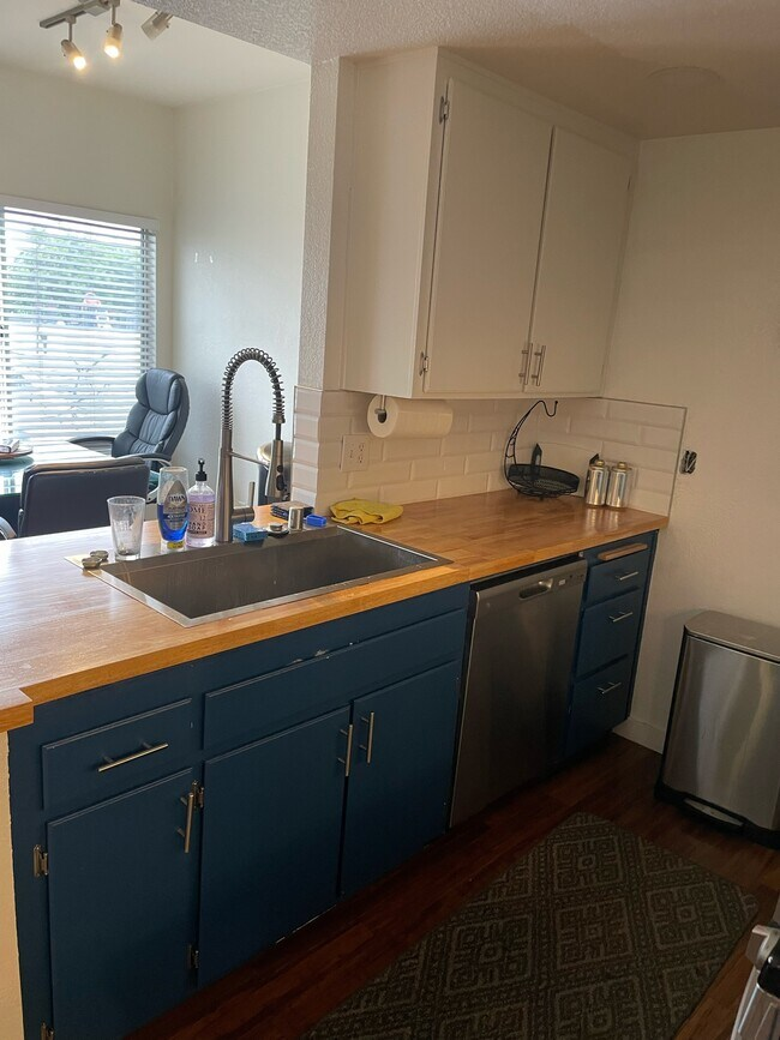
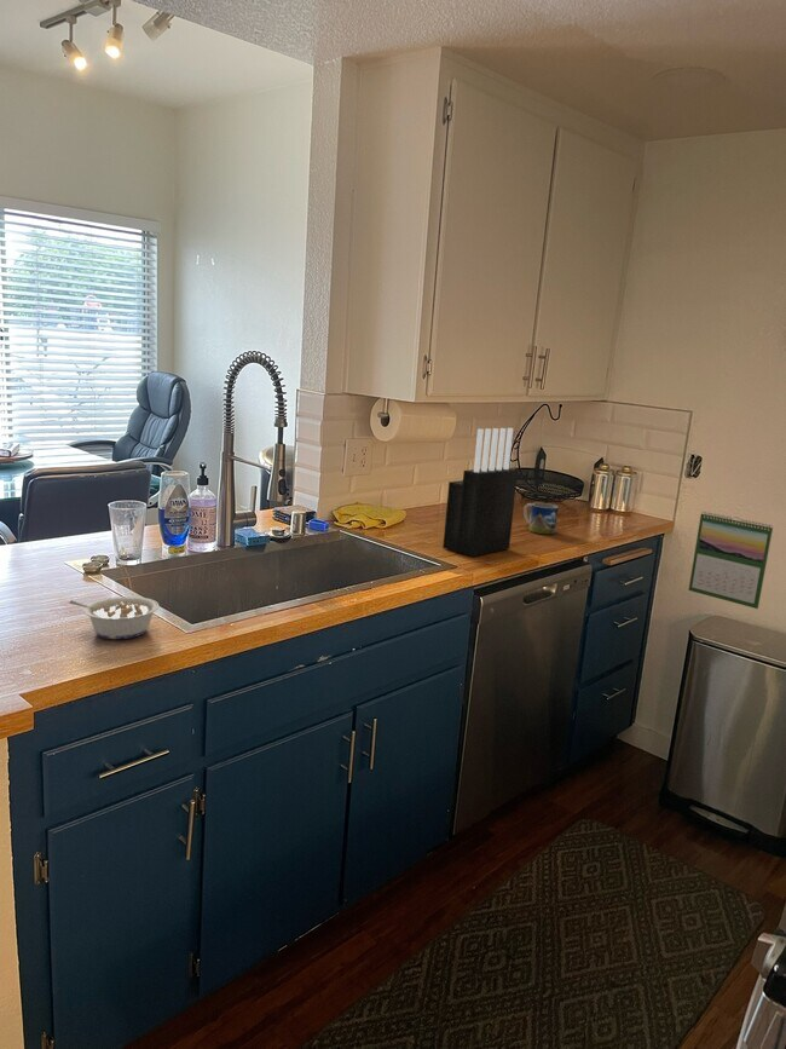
+ legume (119, 617)
+ knife block (479, 488)
+ calendar (729, 558)
+ mug (538, 517)
